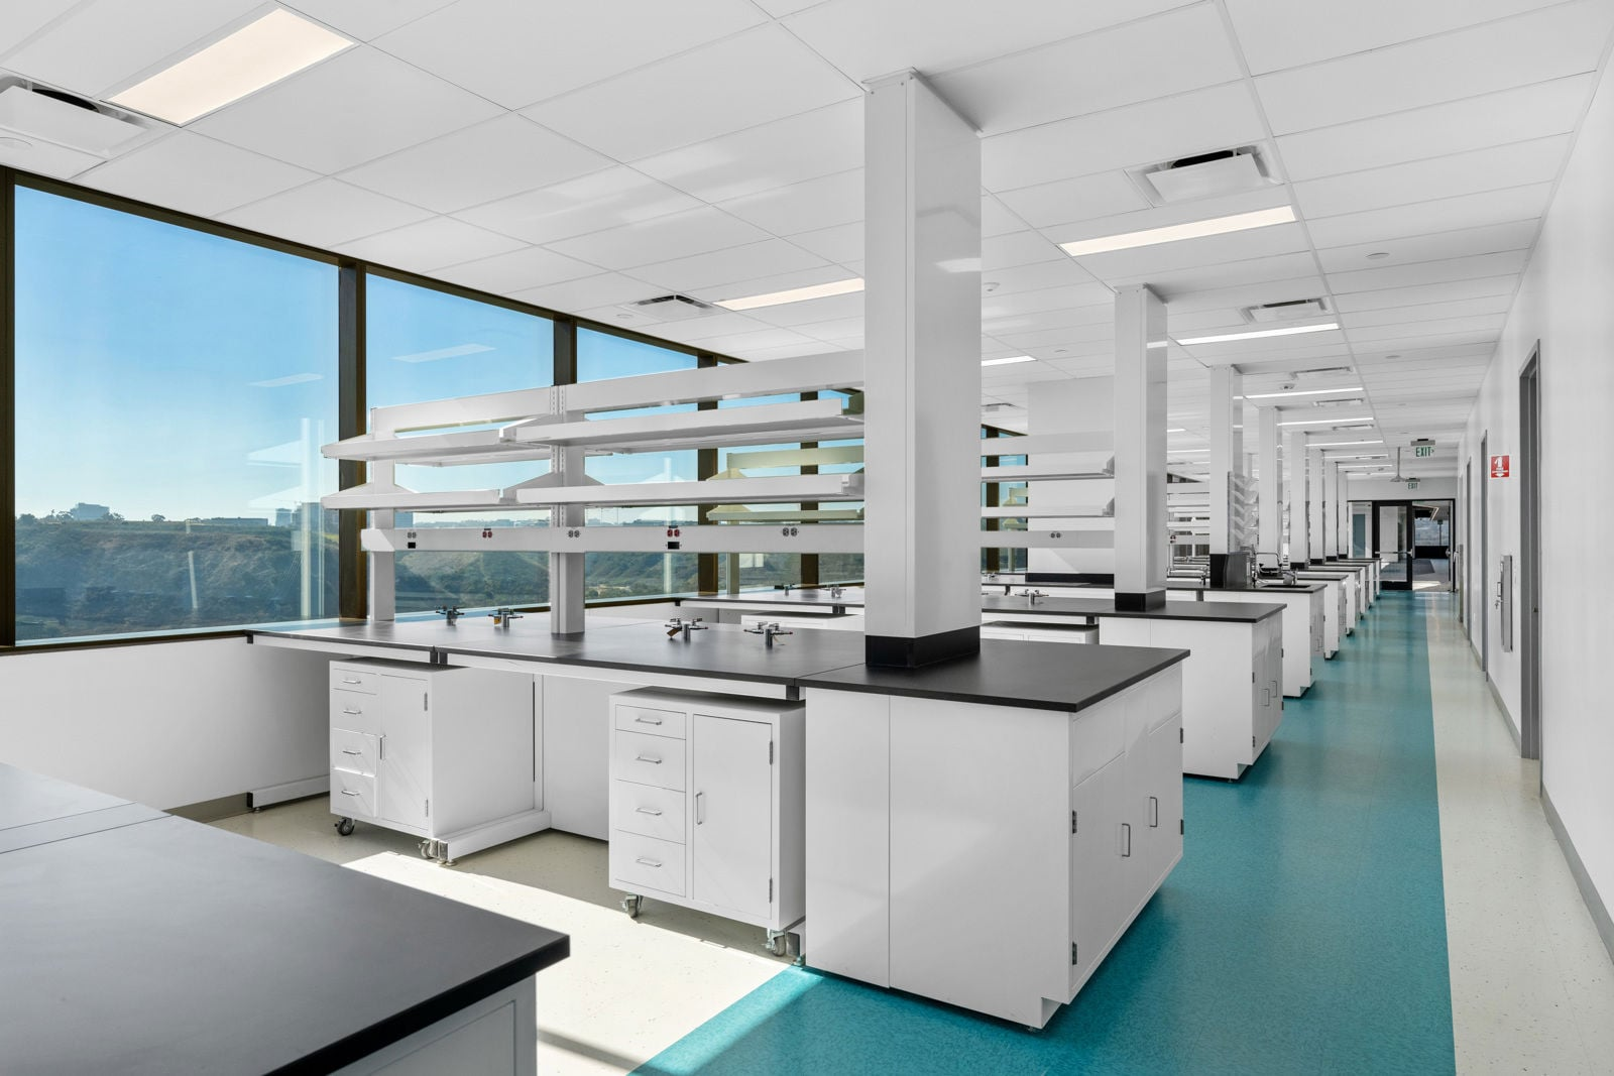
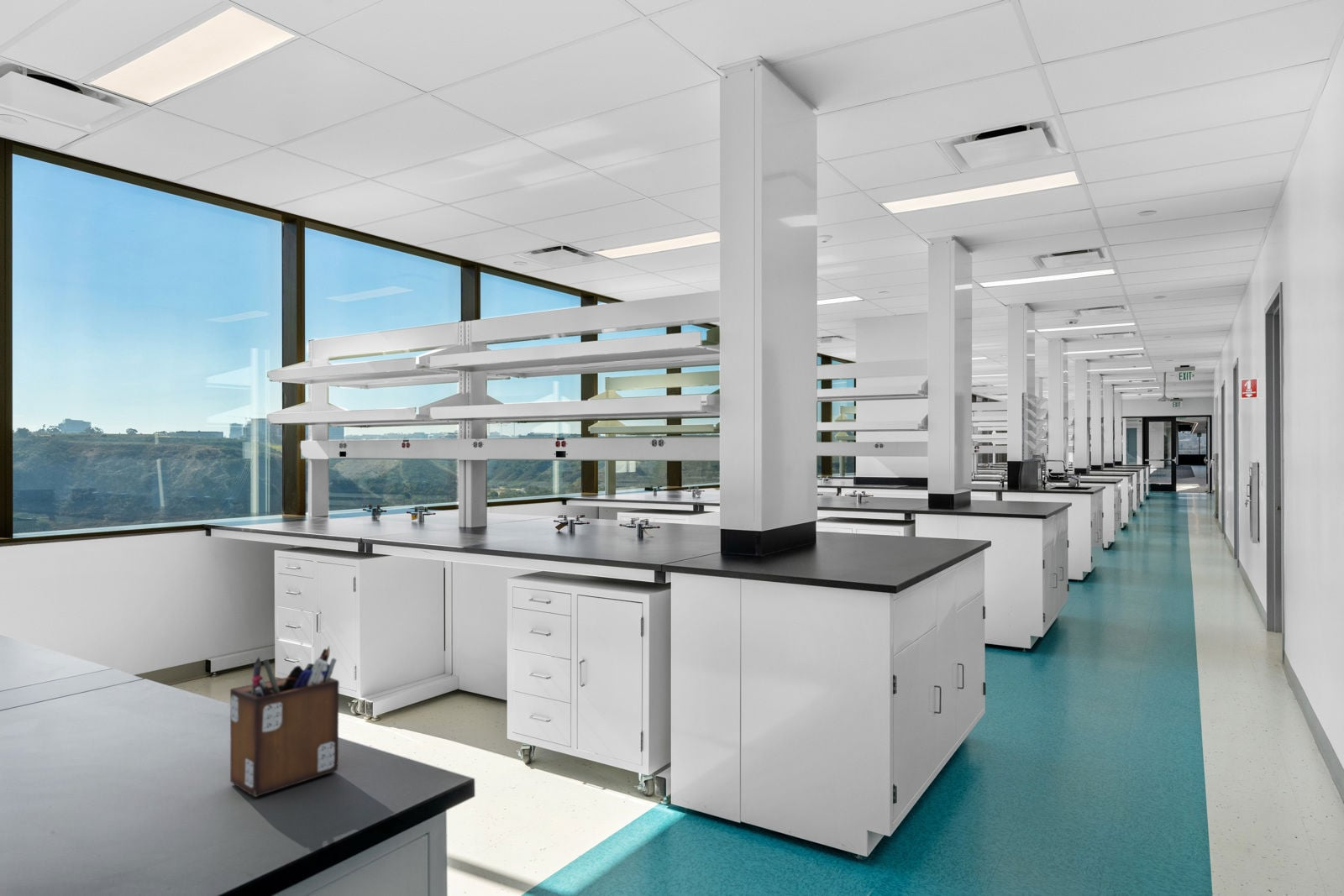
+ desk organizer (286, 712)
